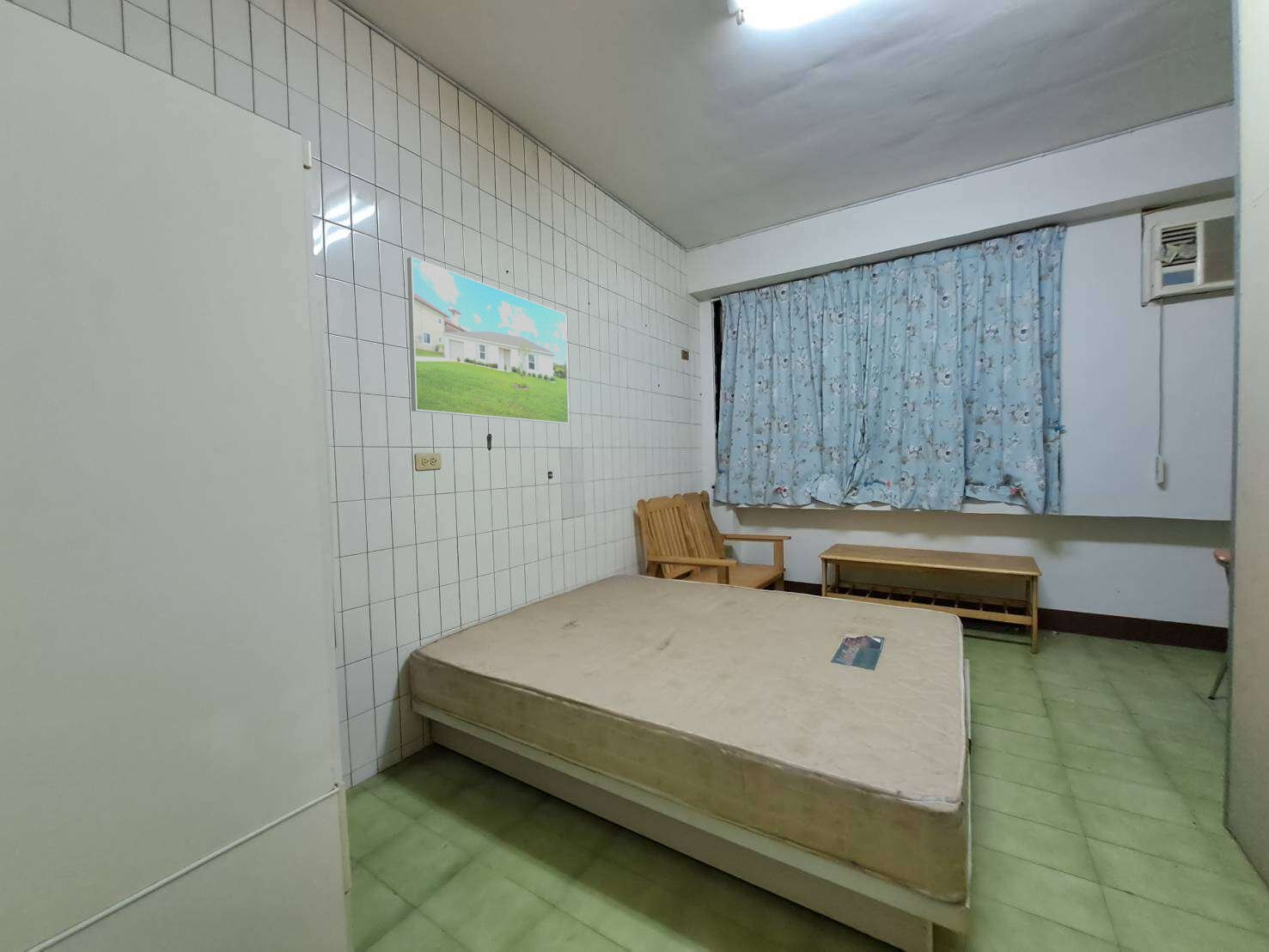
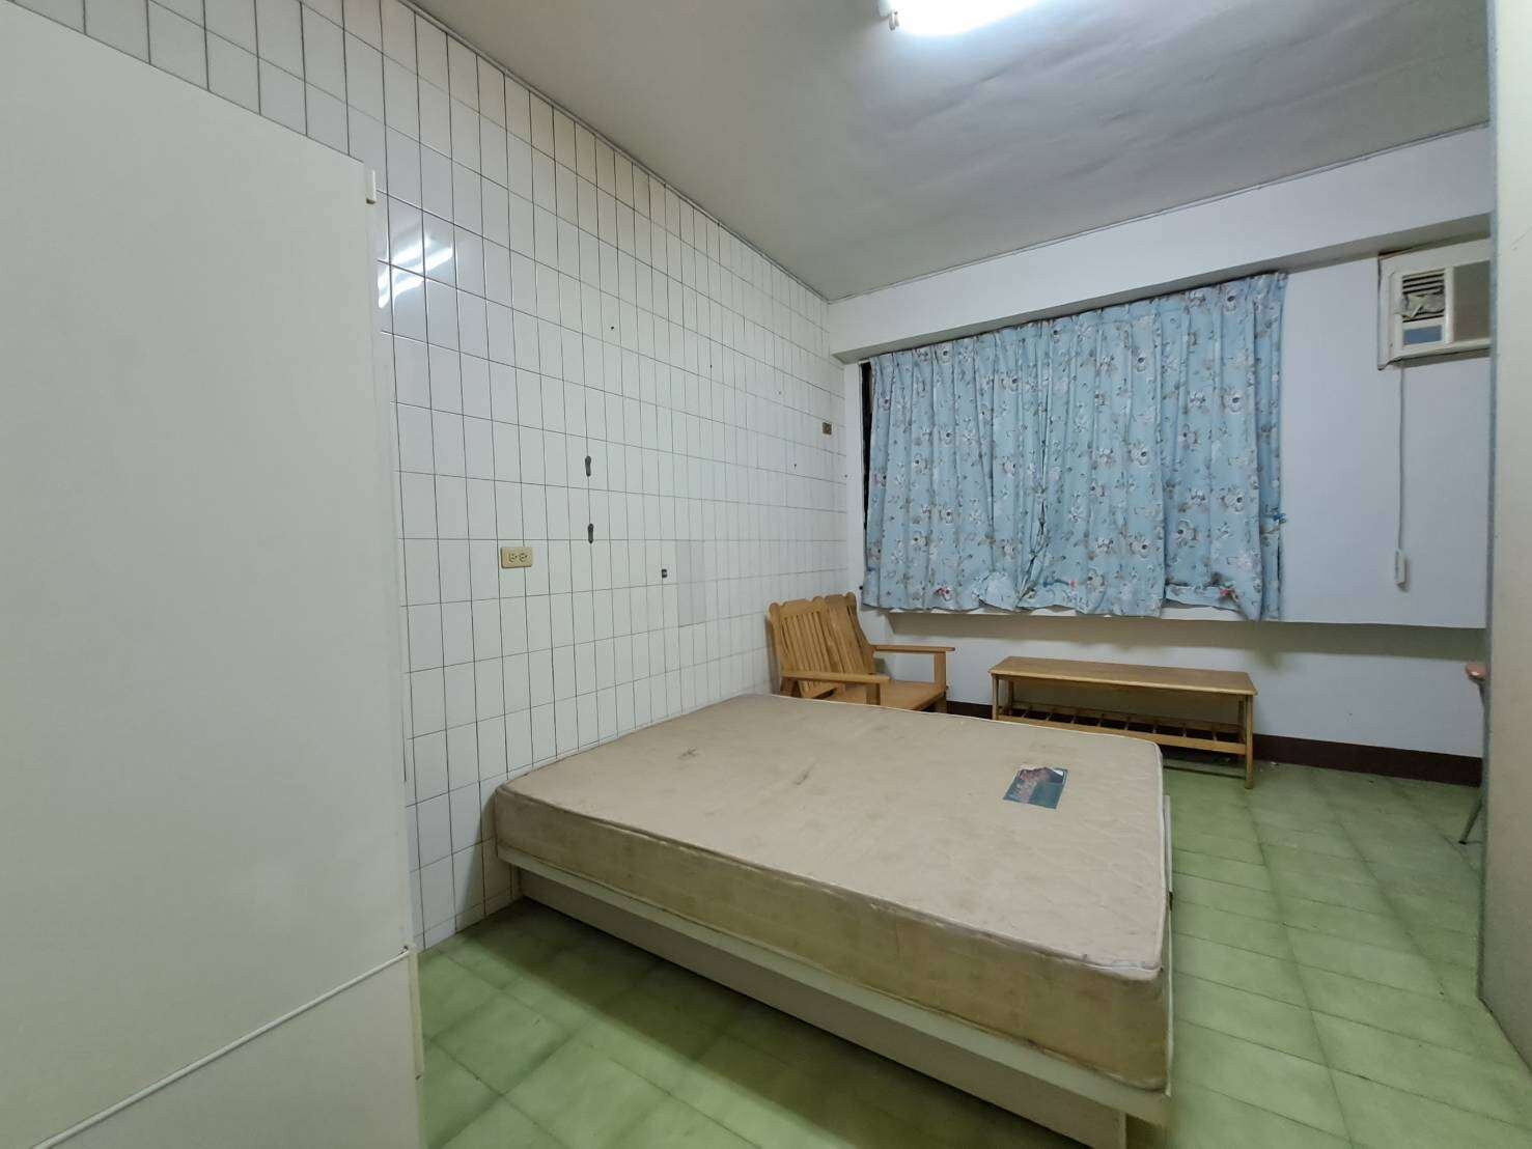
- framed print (501, 354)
